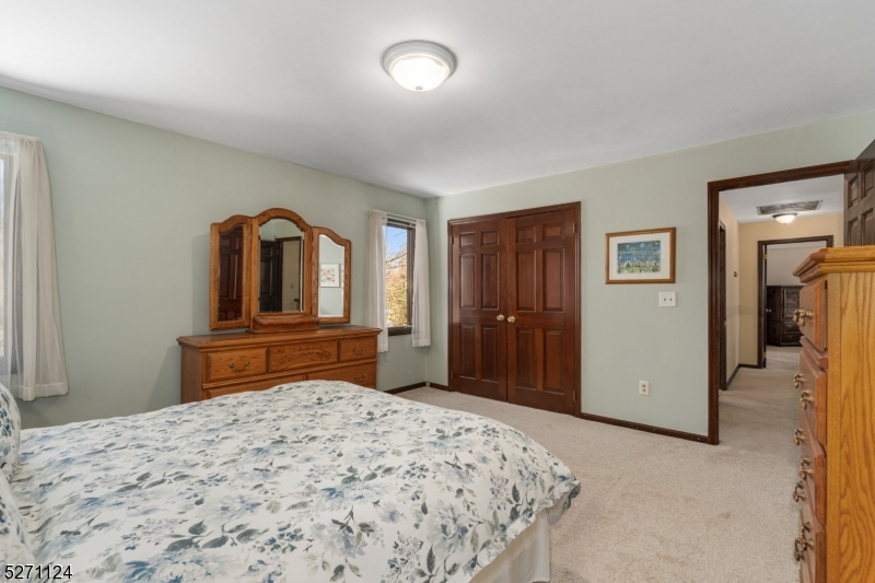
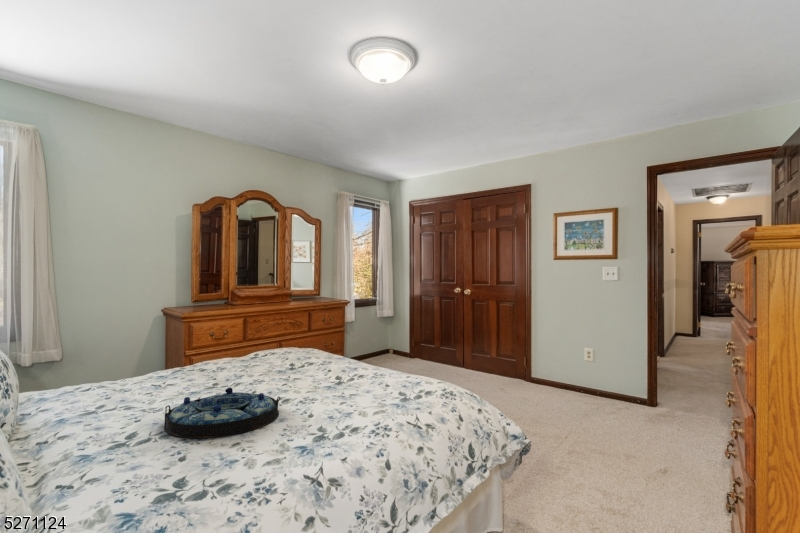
+ serving tray (224, 406)
